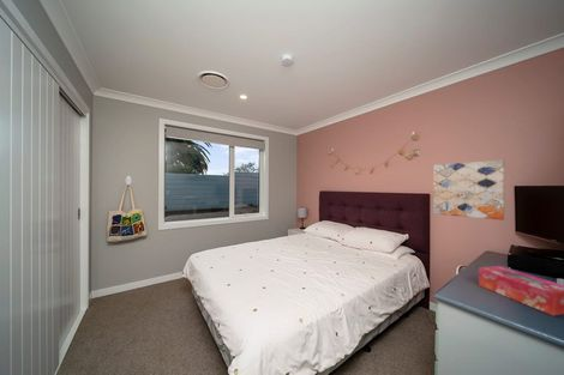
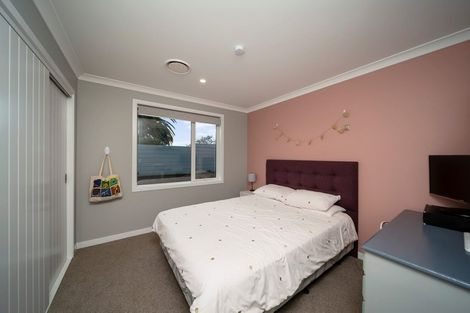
- tissue box (522, 286)
- wall art (464, 189)
